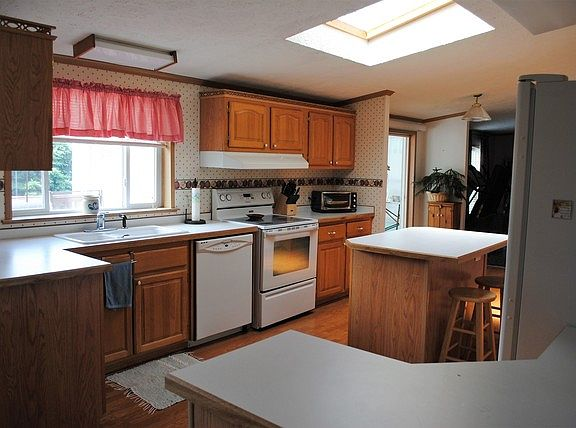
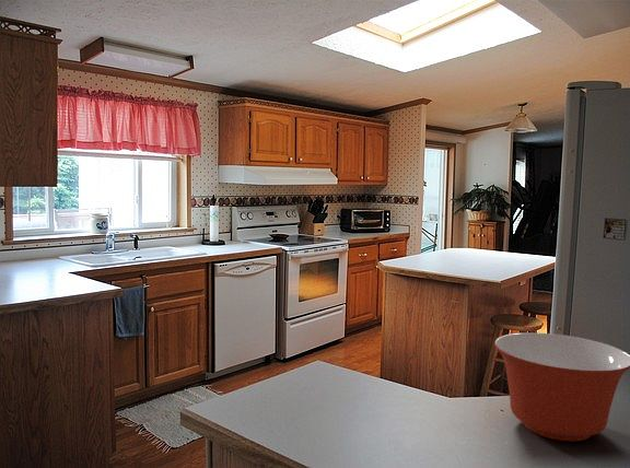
+ mixing bowl (558, 388)
